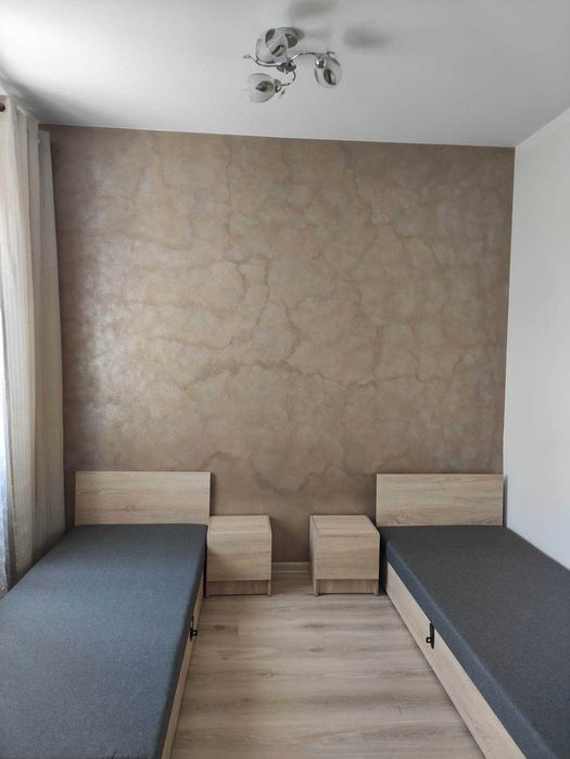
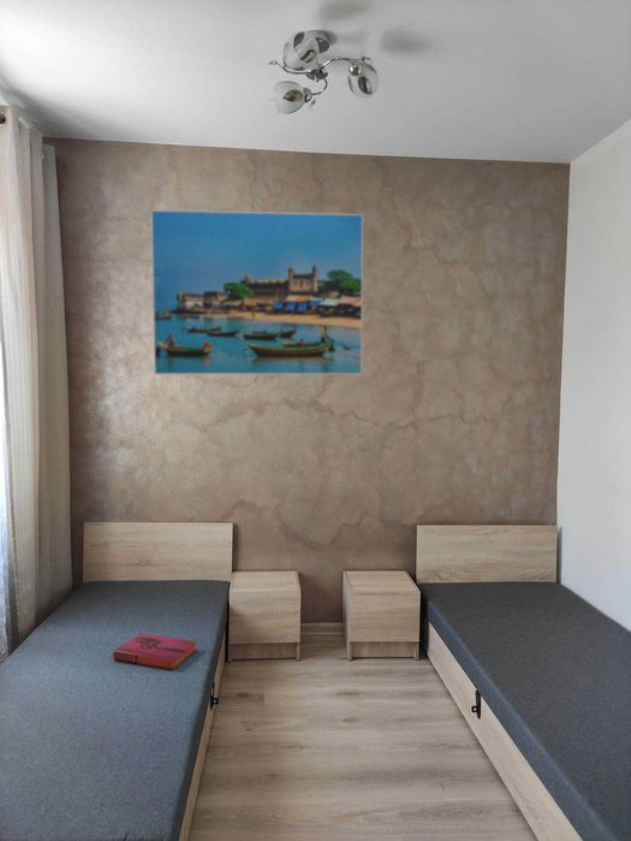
+ hardback book (155, 650)
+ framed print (258, 294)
